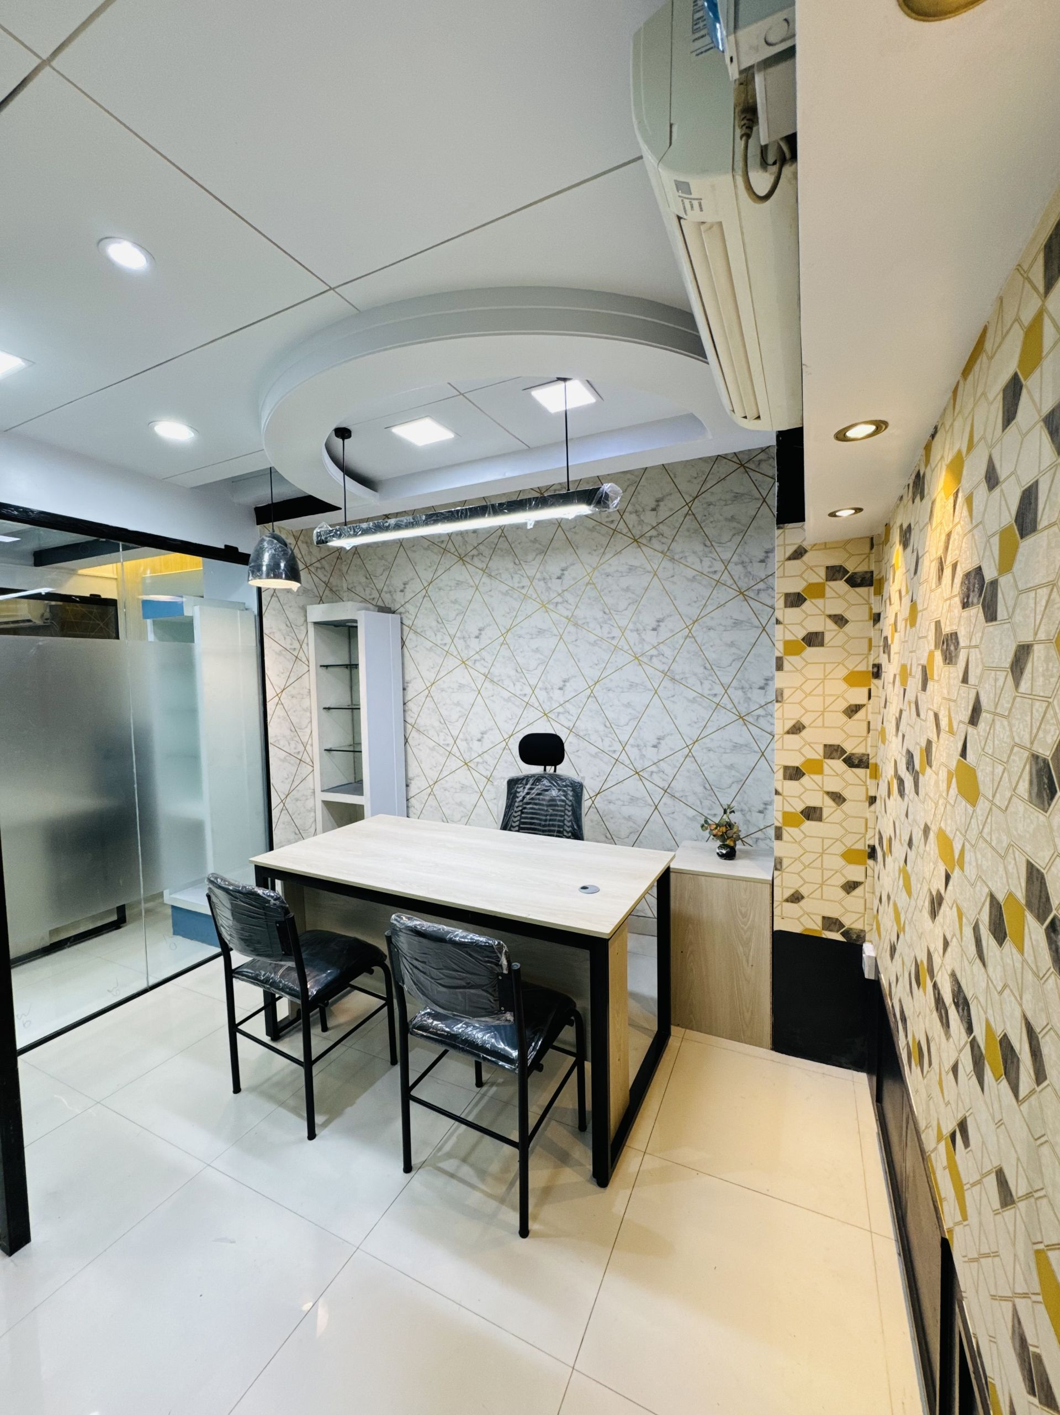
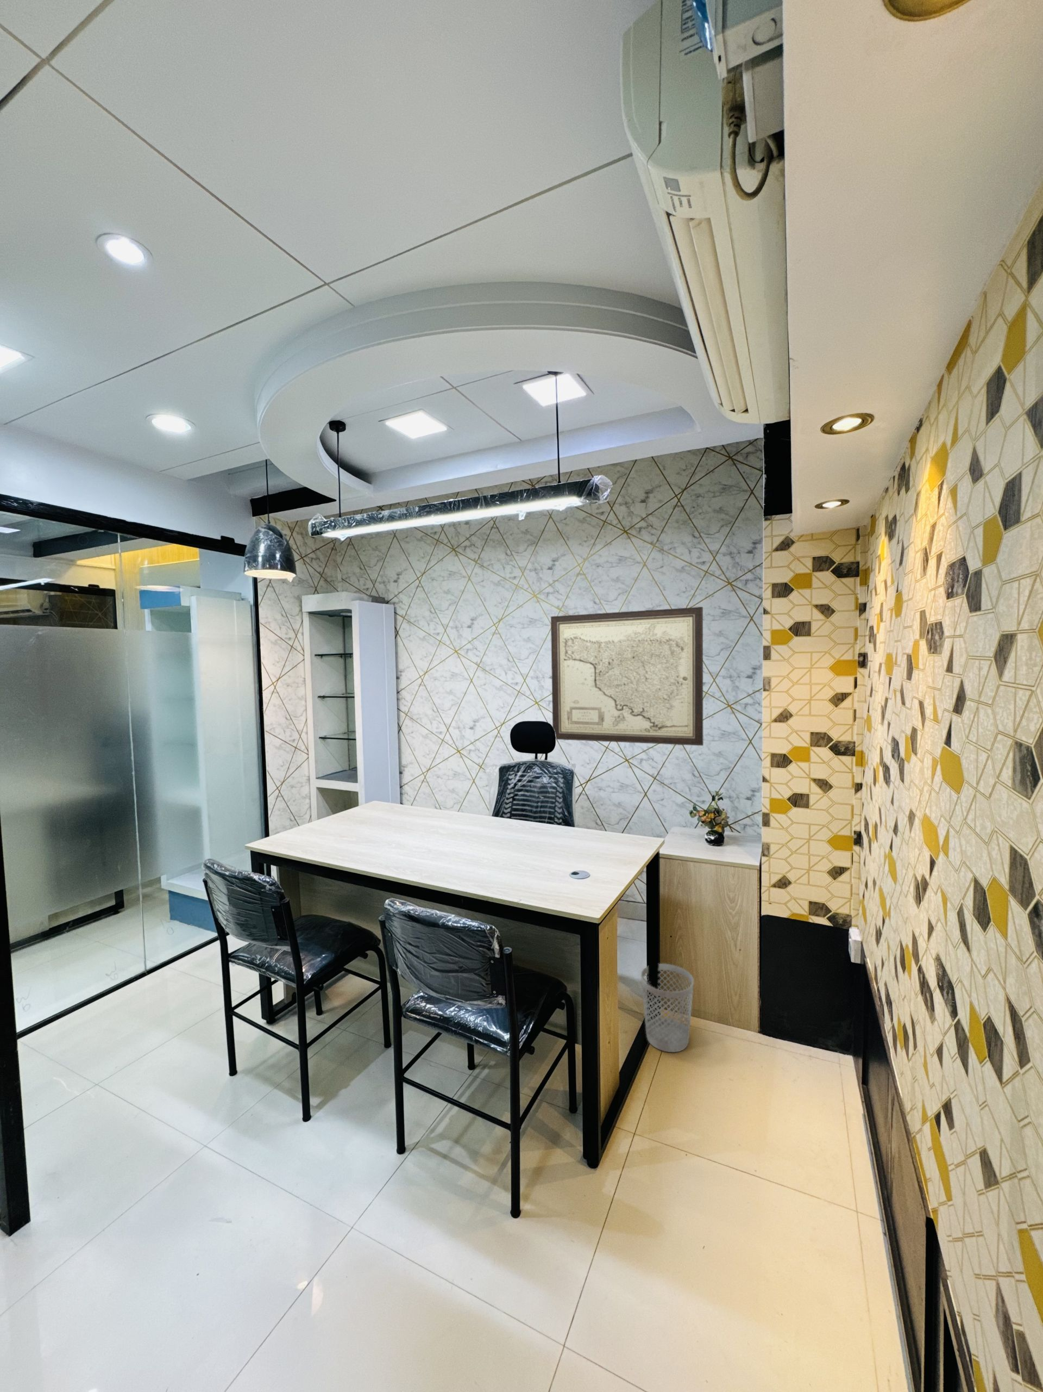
+ wall art (622, 677)
+ wastebasket (667, 1007)
